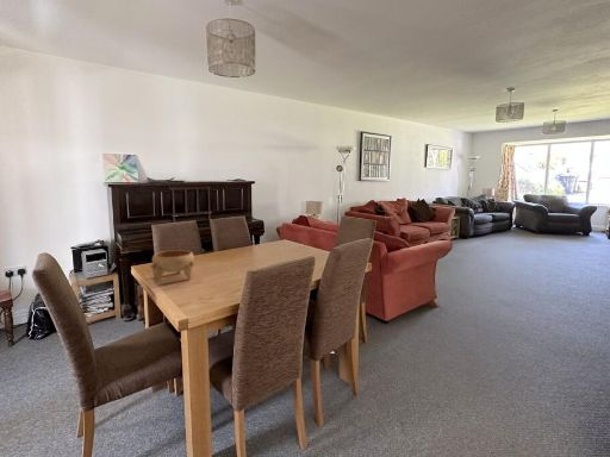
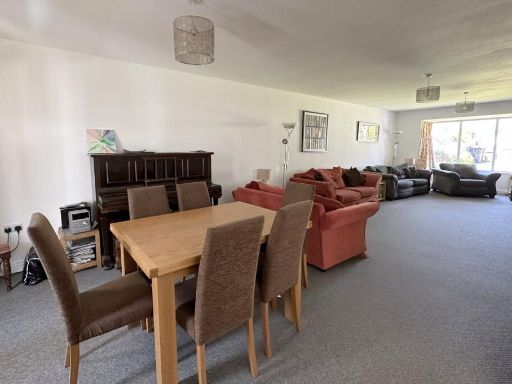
- bowl (175, 264)
